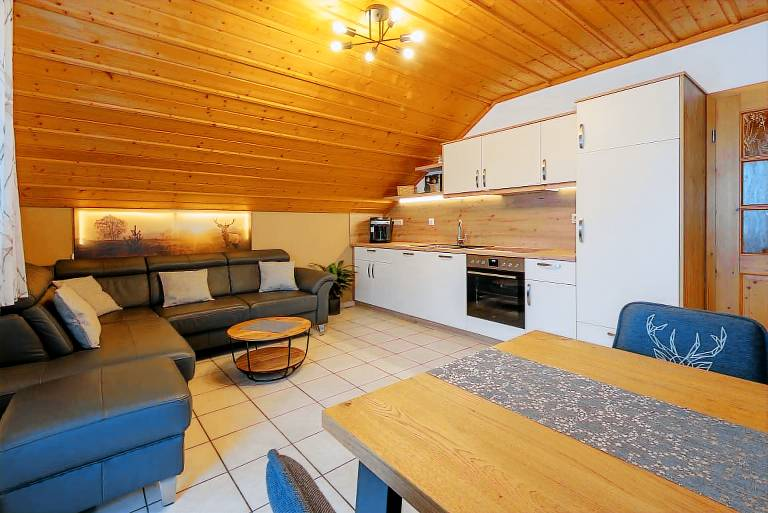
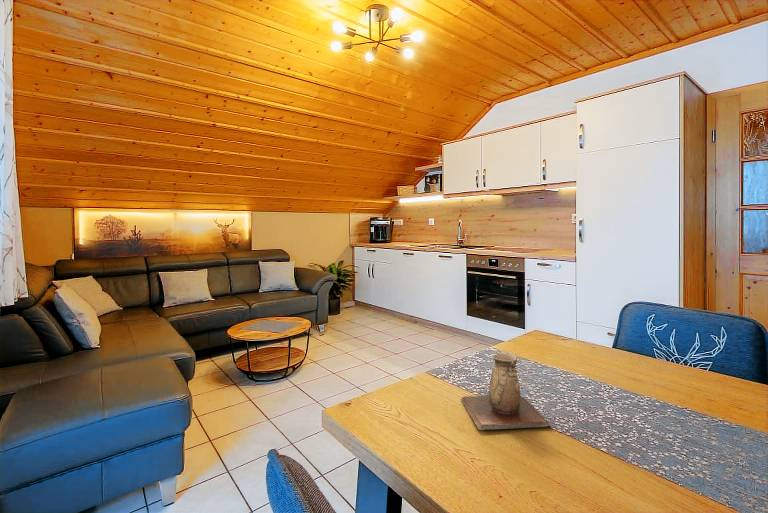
+ decorative vase (502, 384)
